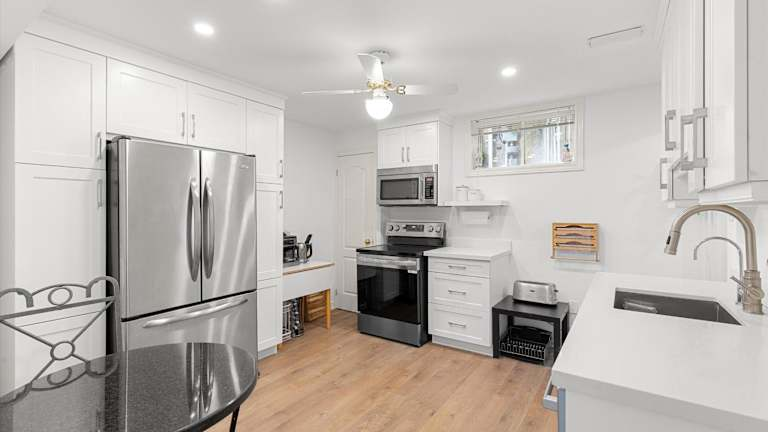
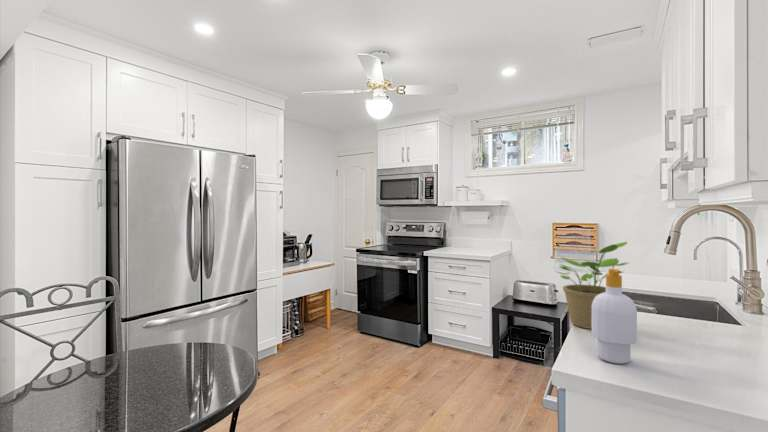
+ soap bottle (613, 314)
+ potted plant (587, 281)
